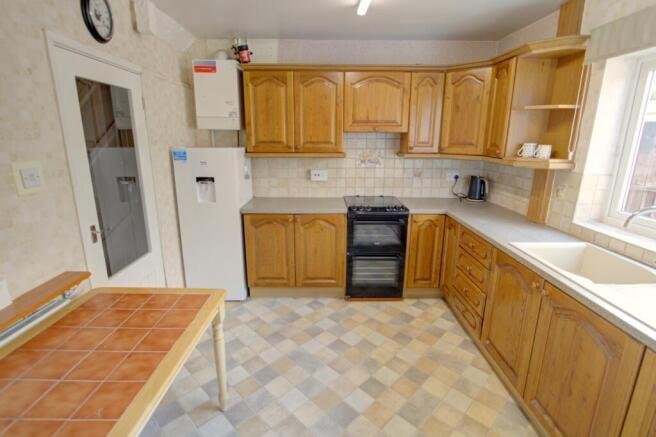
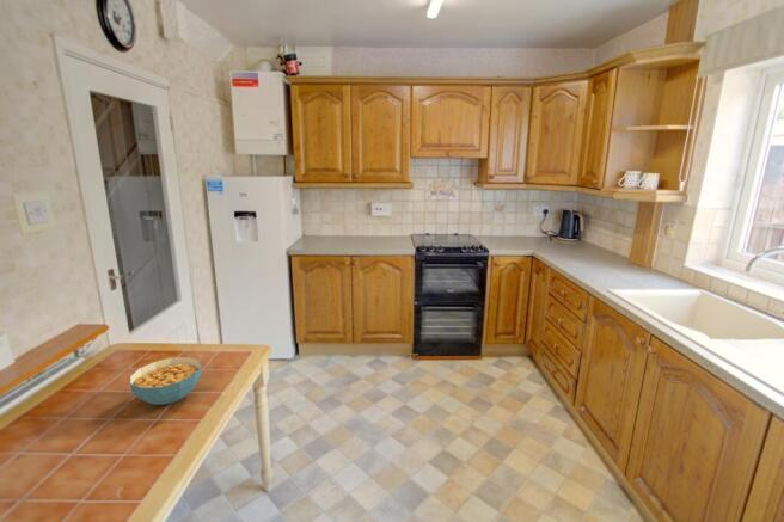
+ cereal bowl (167, 385)
